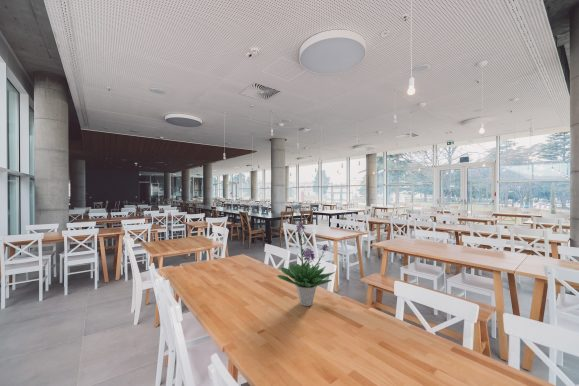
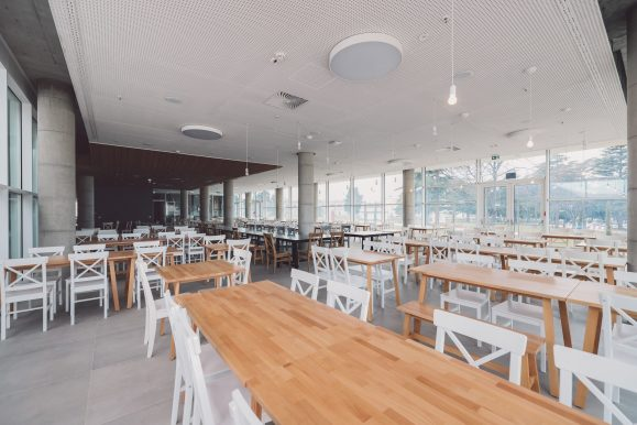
- potted plant (305, 263)
